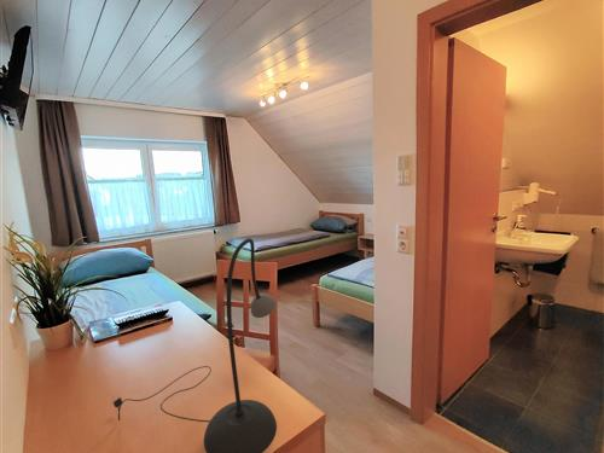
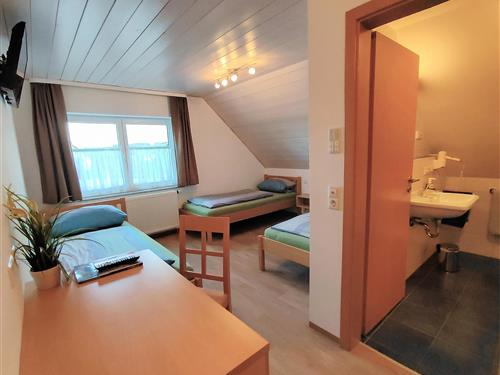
- desk lamp (227, 325)
